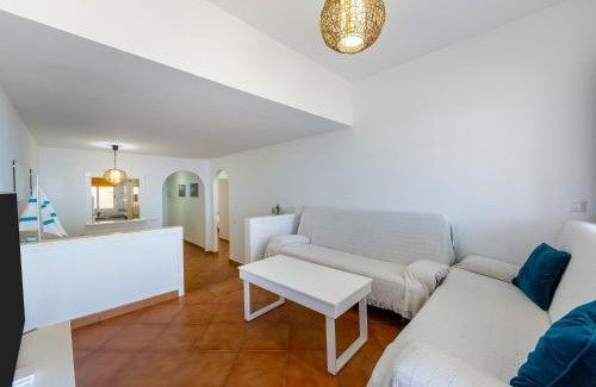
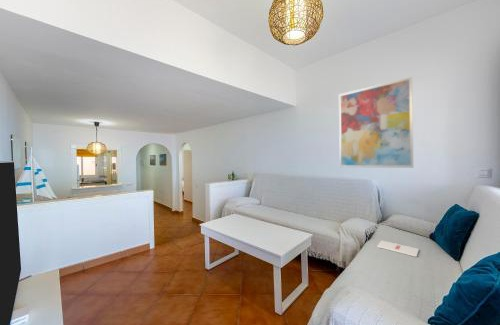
+ wall art (372, 127)
+ magazine (397, 247)
